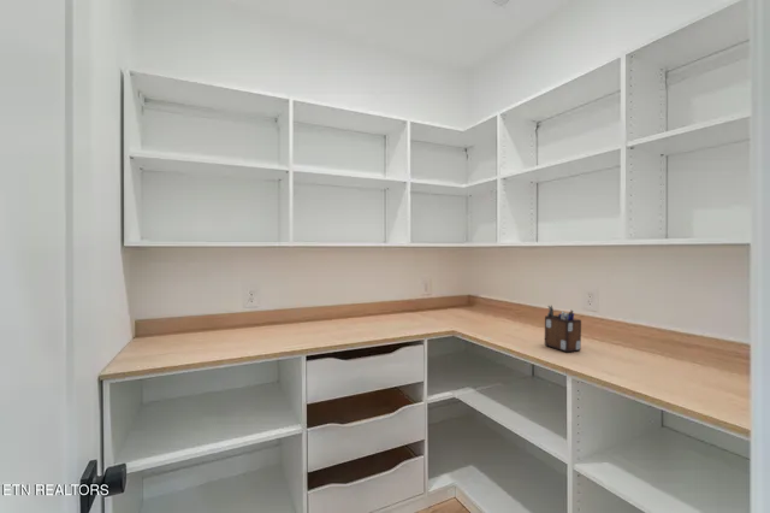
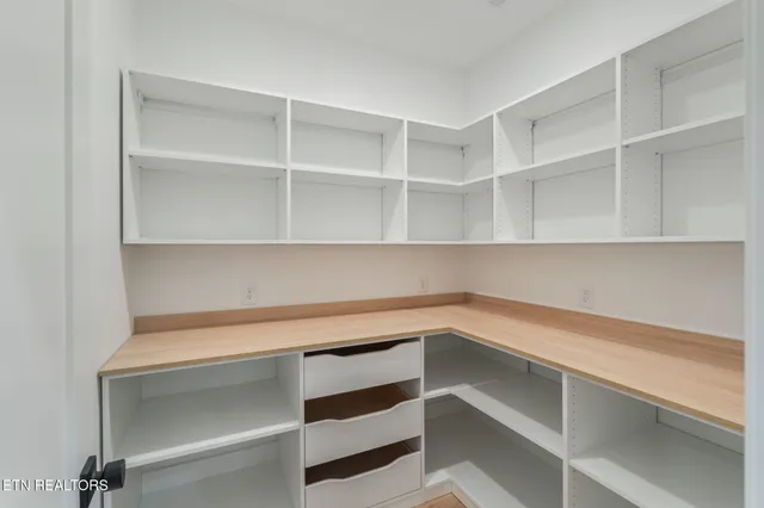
- desk organizer (562, 326)
